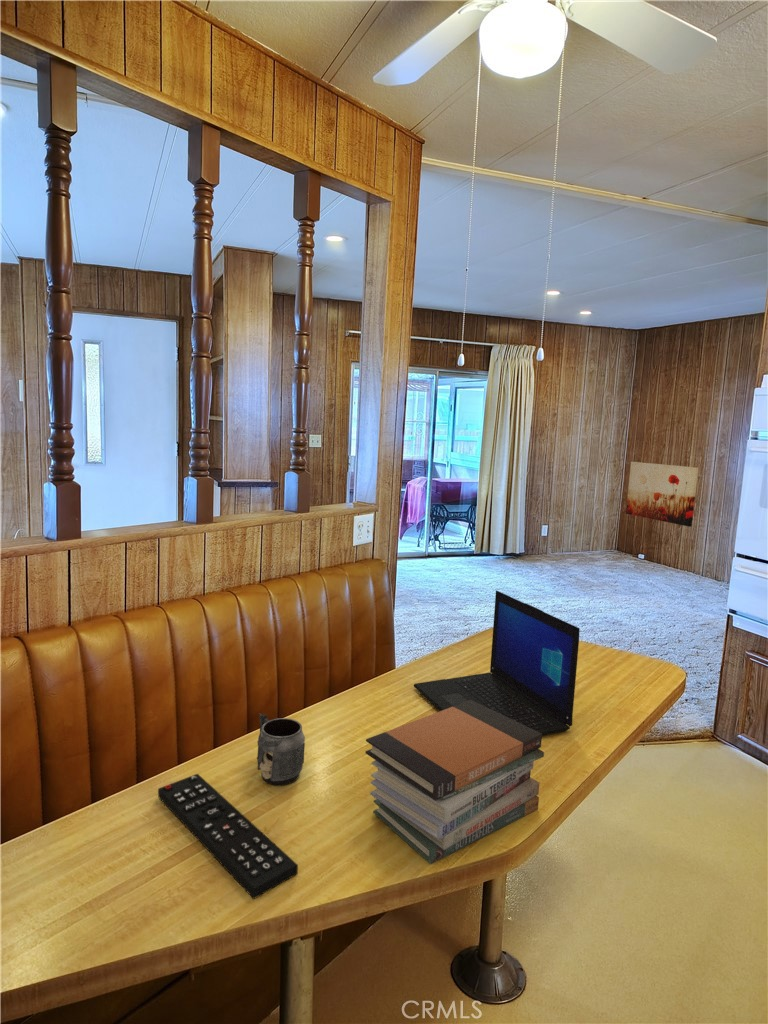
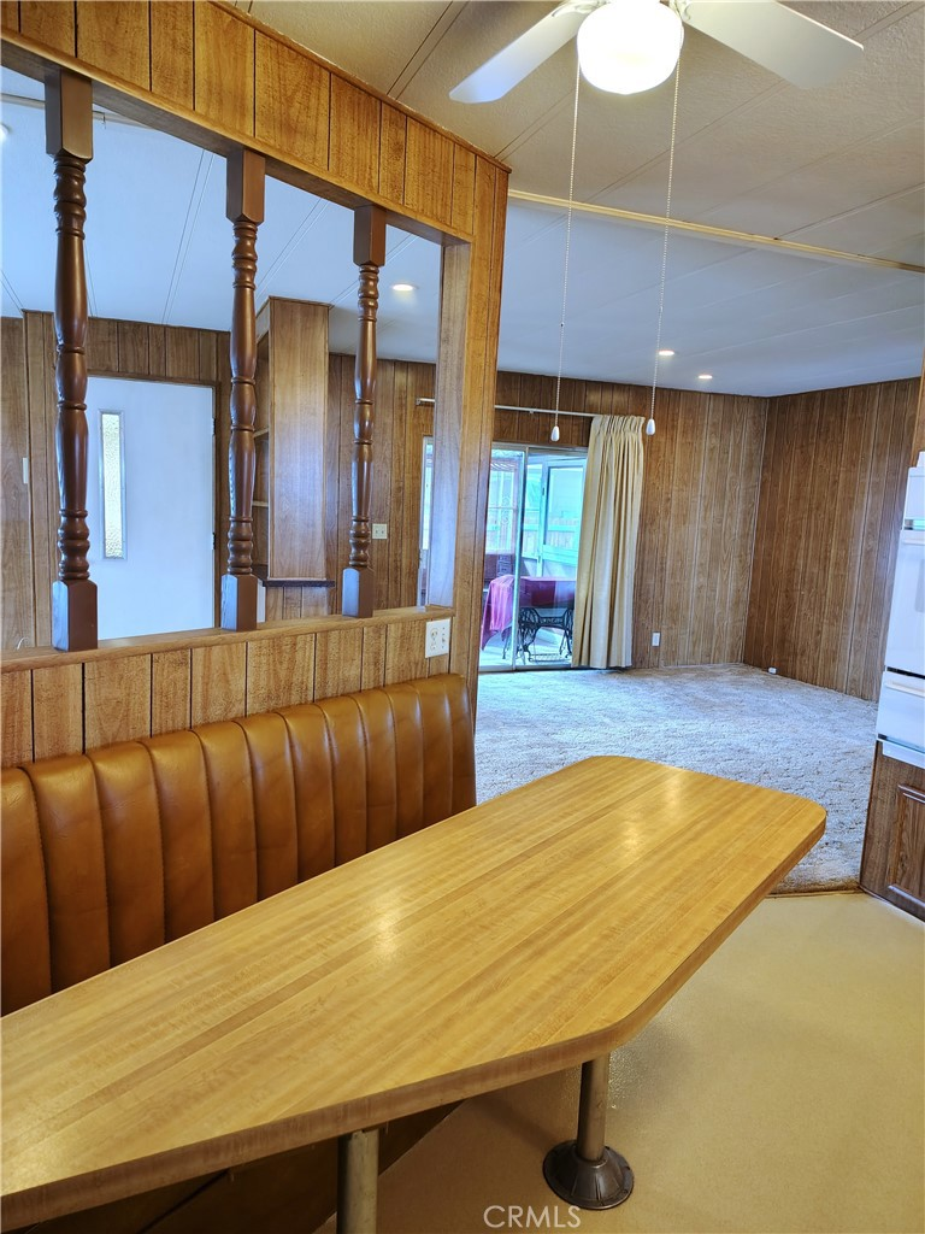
- remote control (221, 826)
- wall art (659, 492)
- mug (275, 747)
- book stack (455, 774)
- laptop (491, 660)
